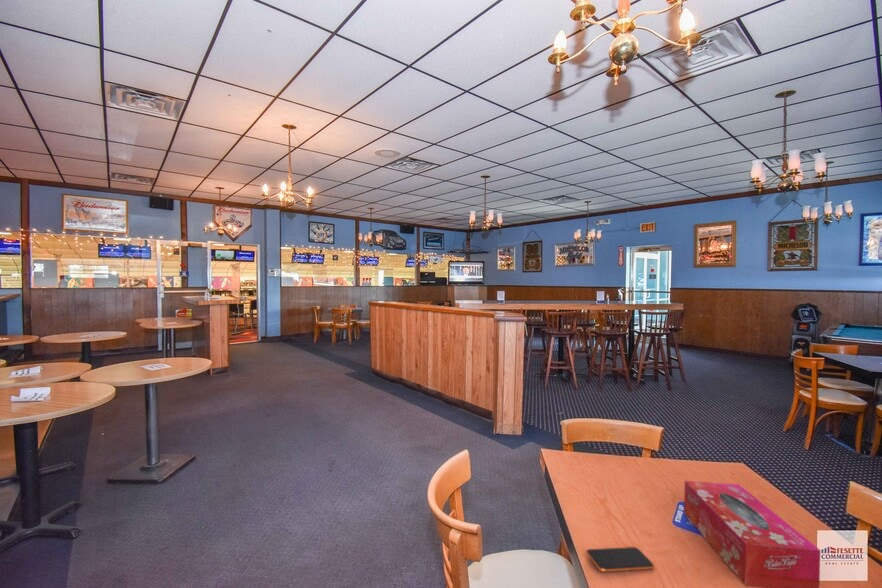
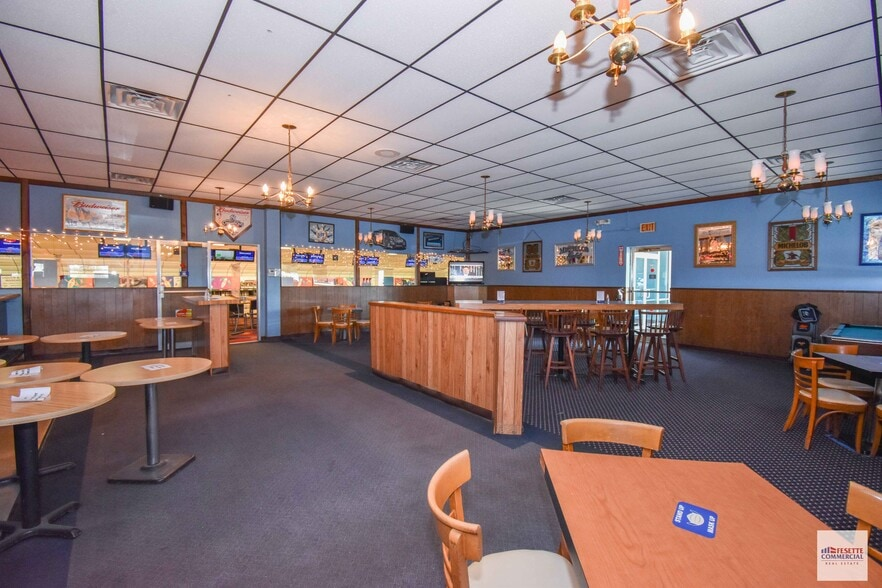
- tissue box (741, 528)
- smartphone (619, 558)
